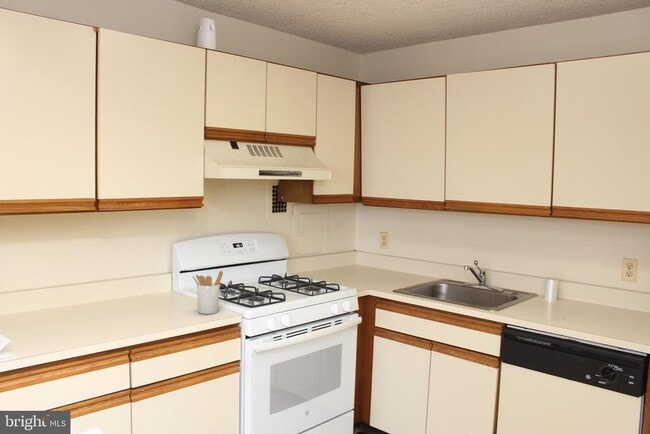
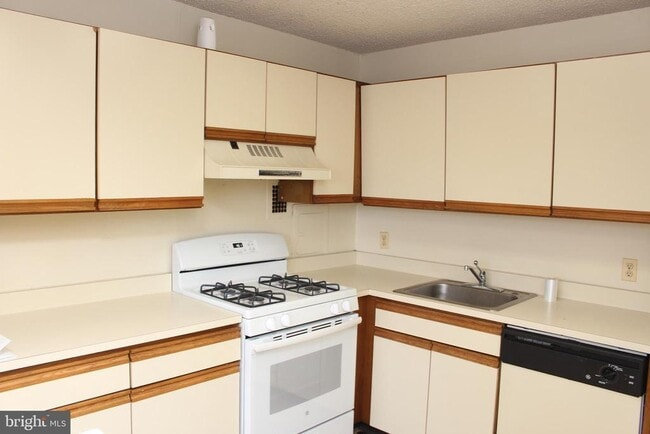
- utensil holder (206, 292)
